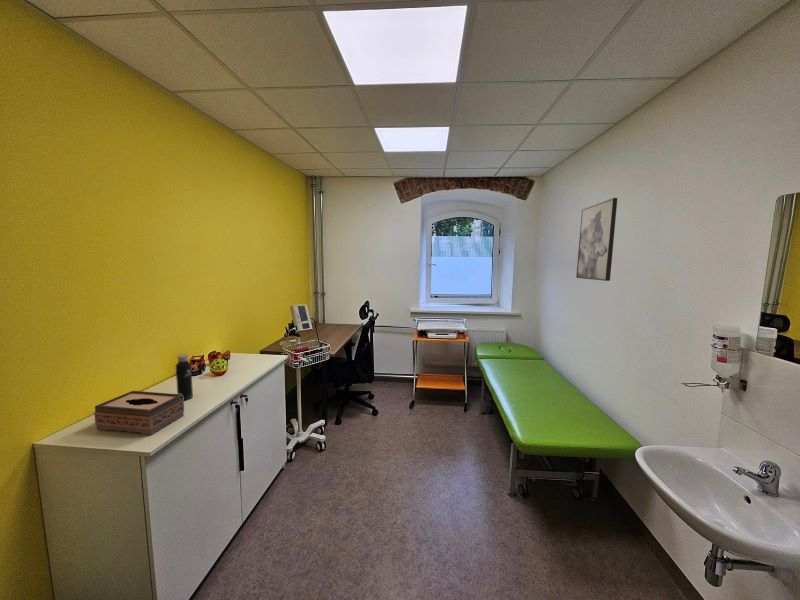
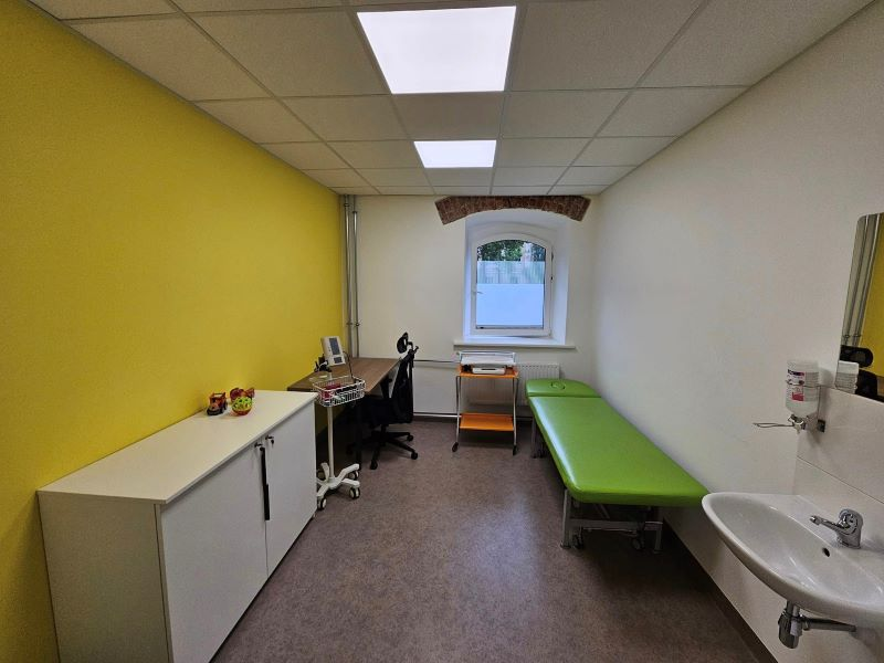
- wall art (594, 242)
- tissue box (141, 411)
- water bottle (184, 374)
